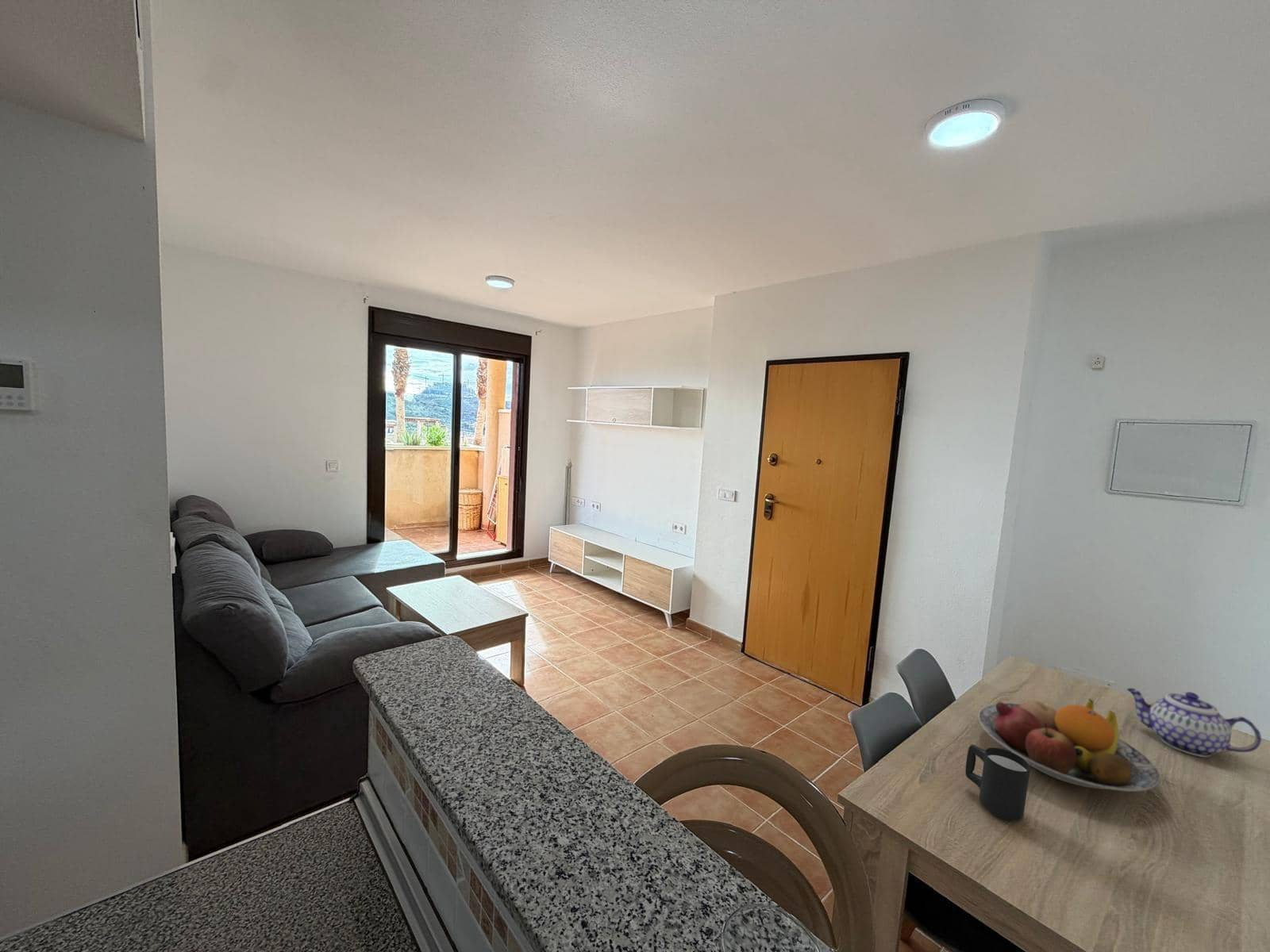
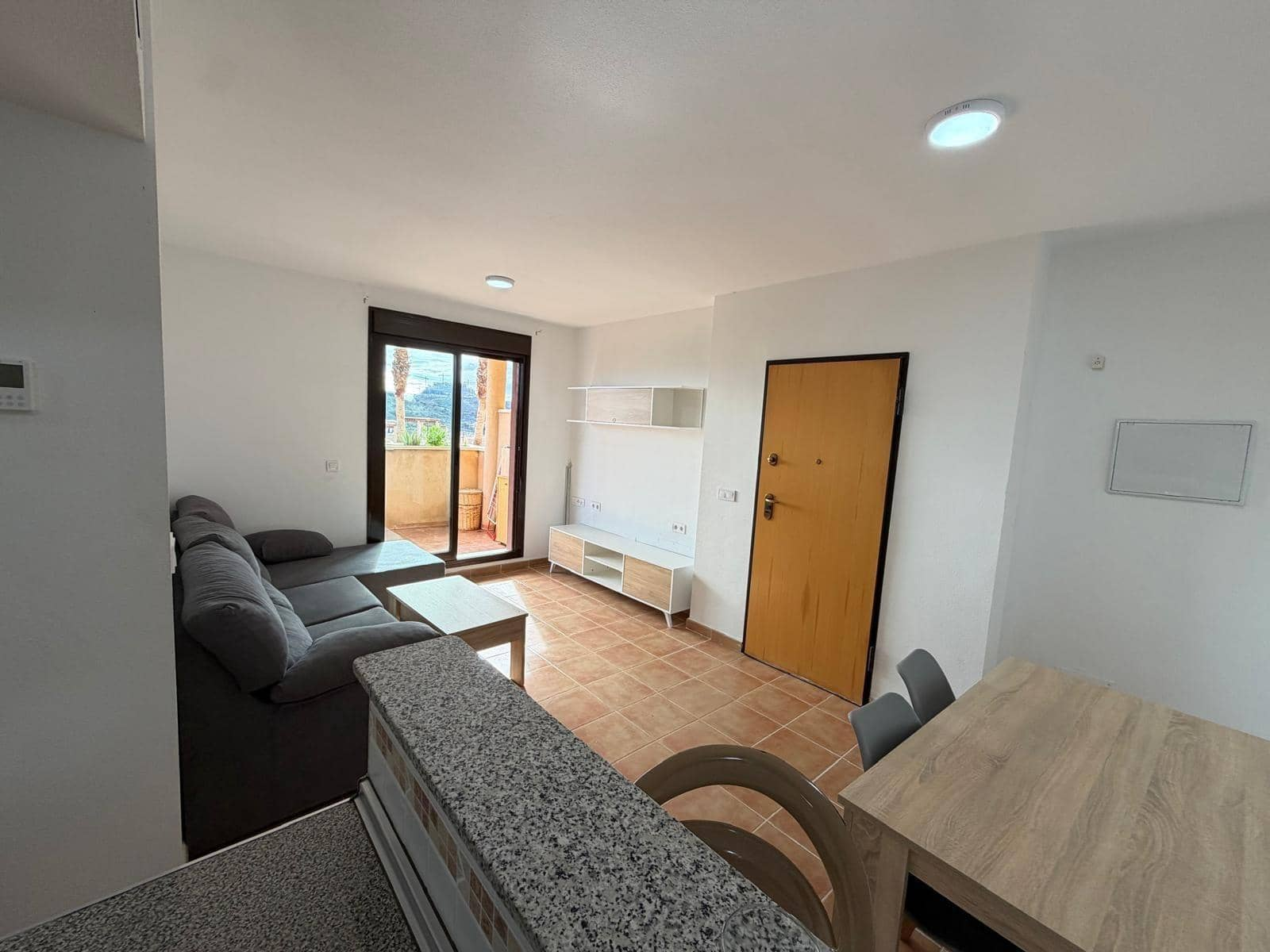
- mug (994, 778)
- teapot (1188, 719)
- fruit bowl (1061, 735)
